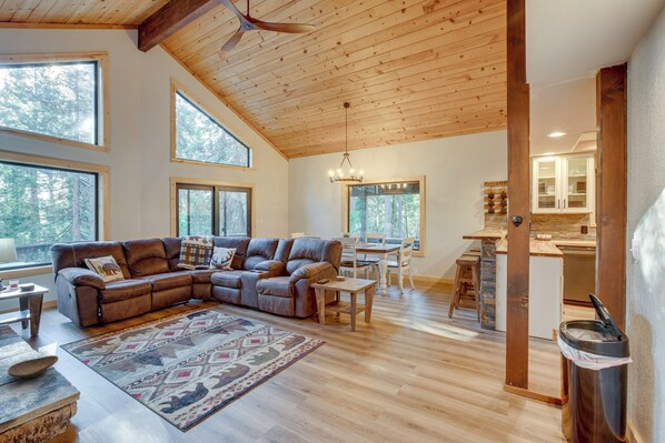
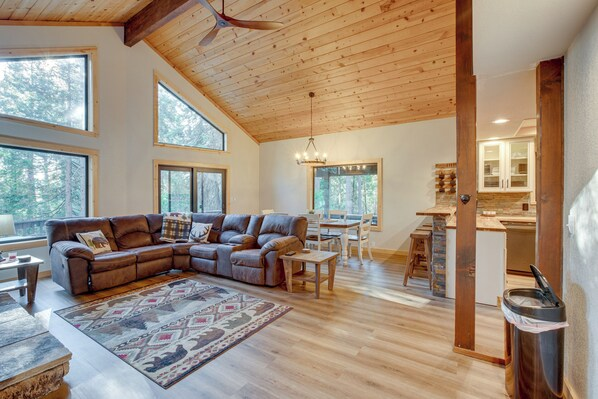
- decorative bowl (33, 368)
